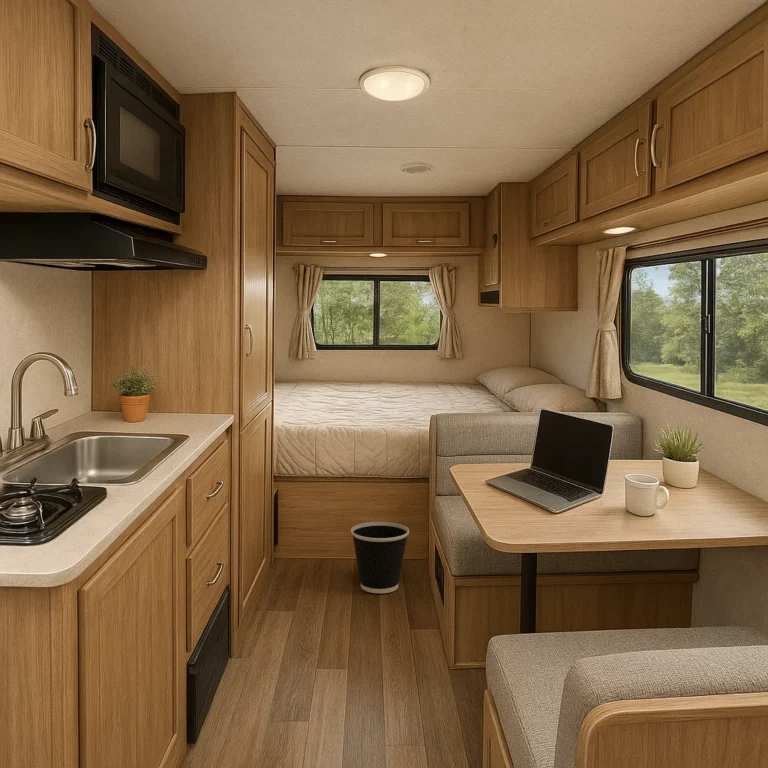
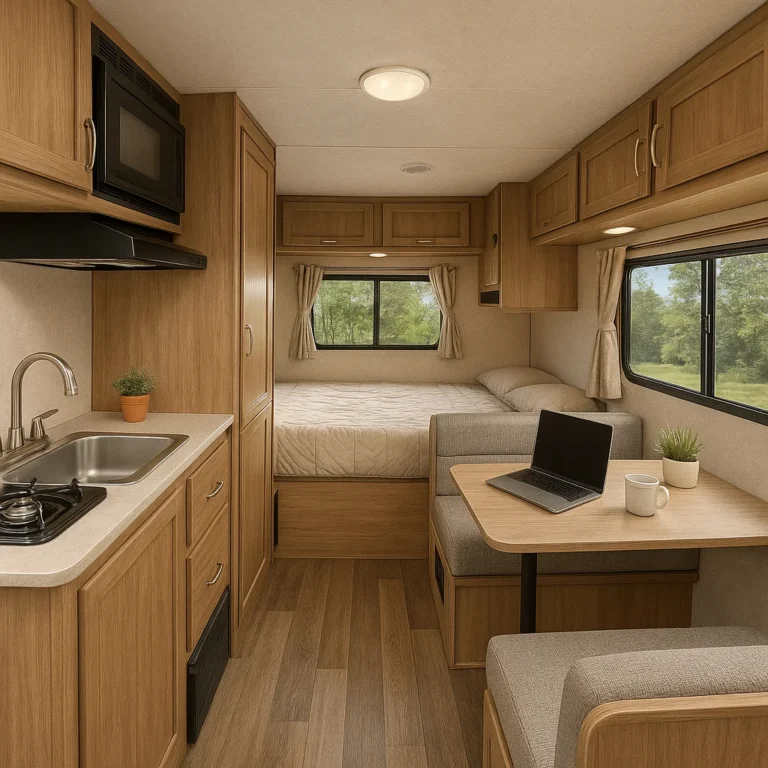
- wastebasket (379, 557)
